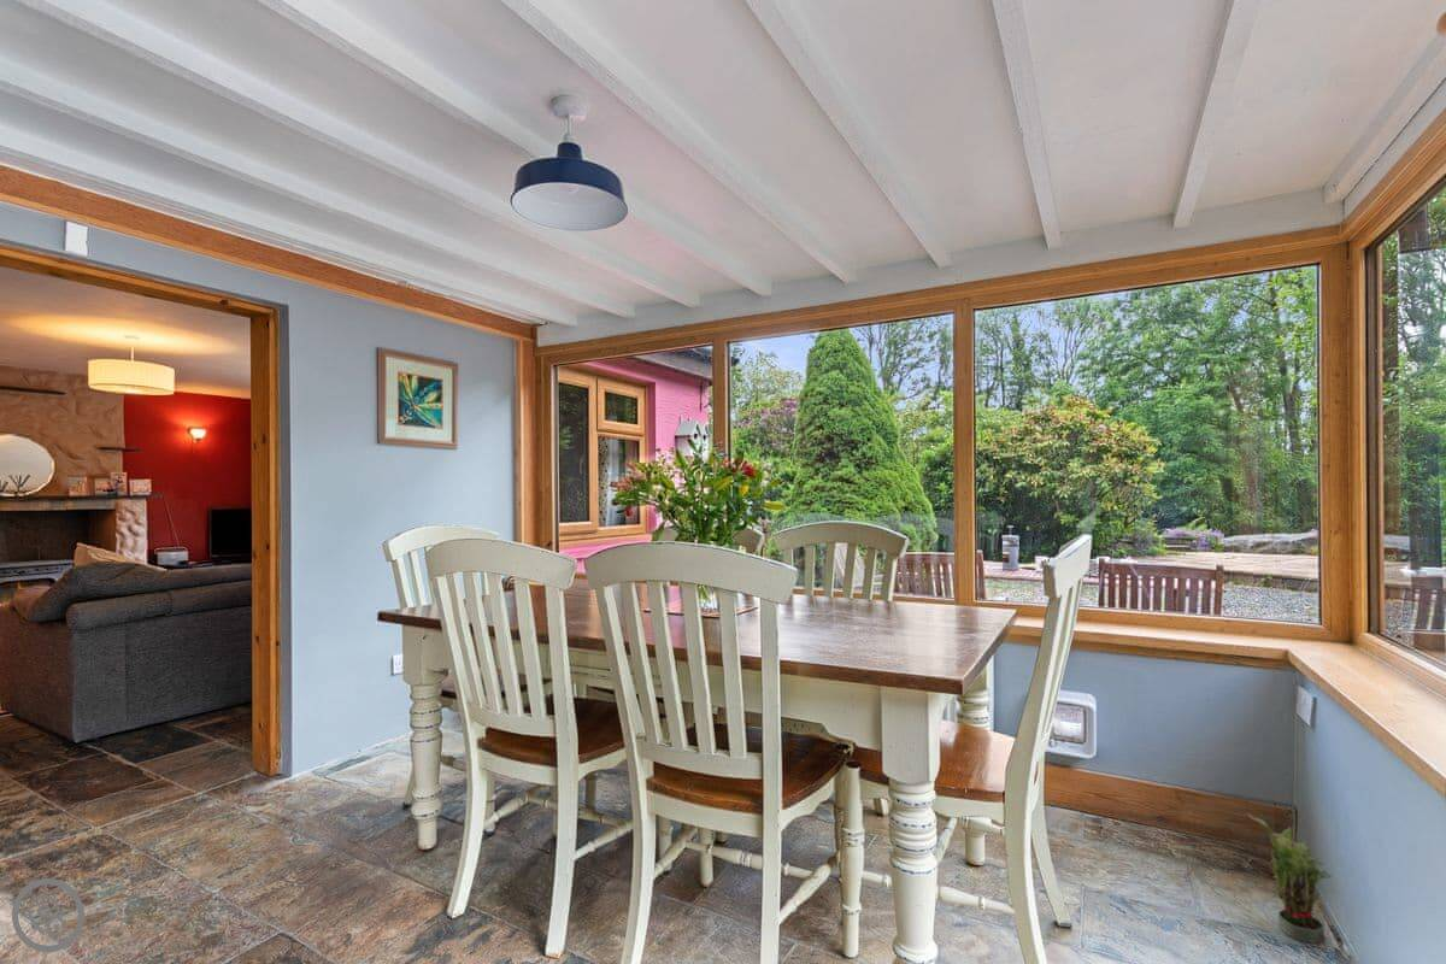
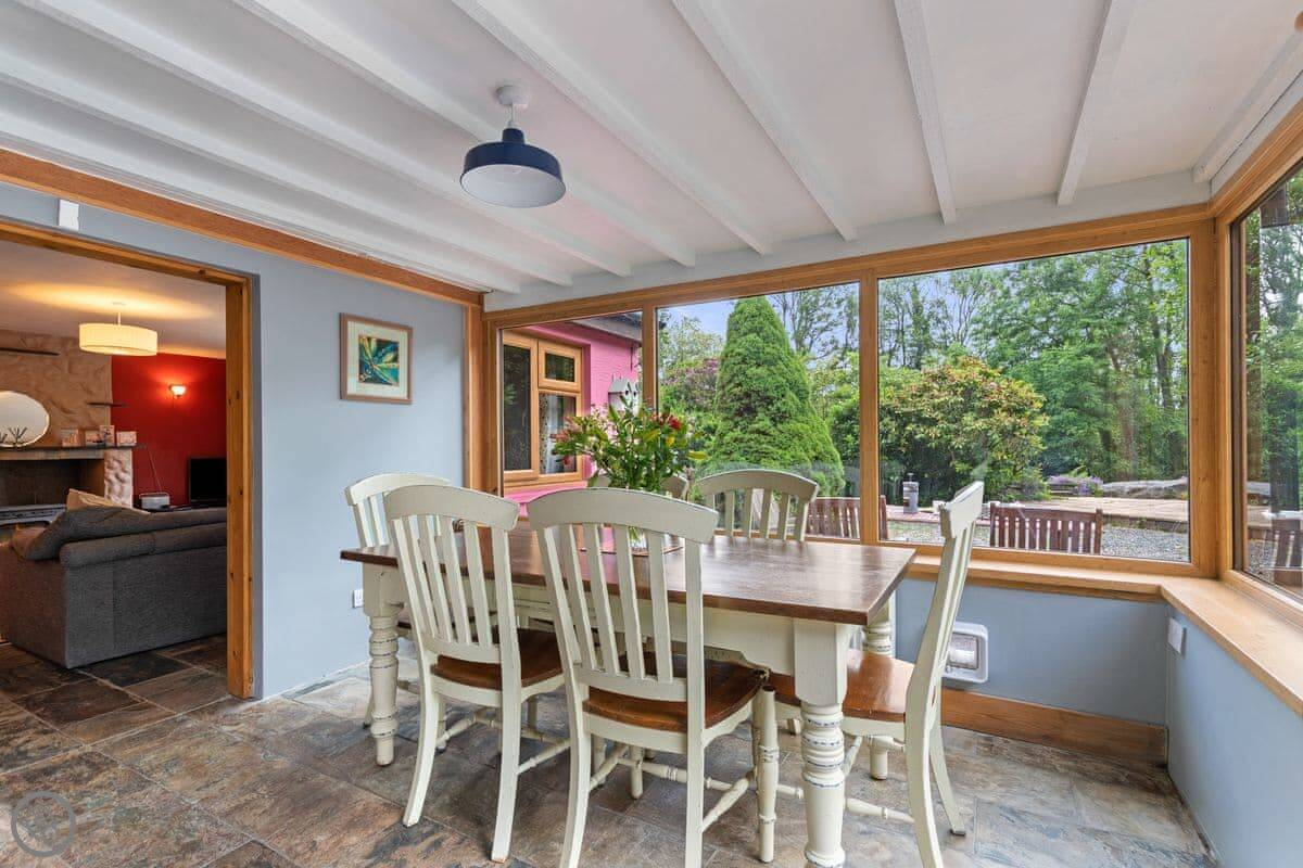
- potted plant (1288, 874)
